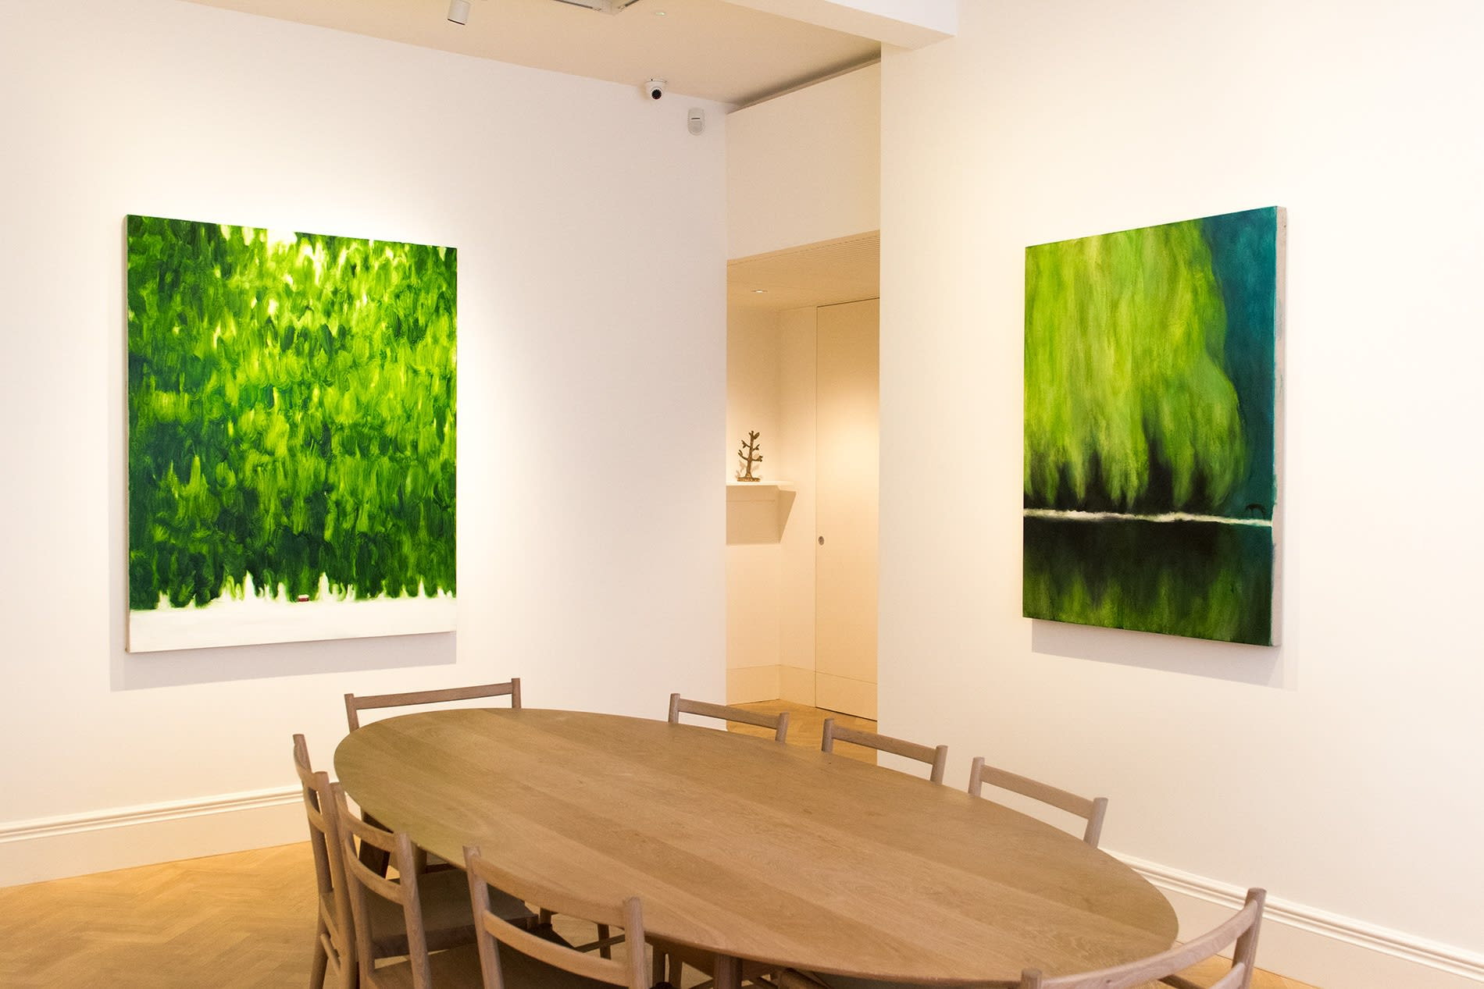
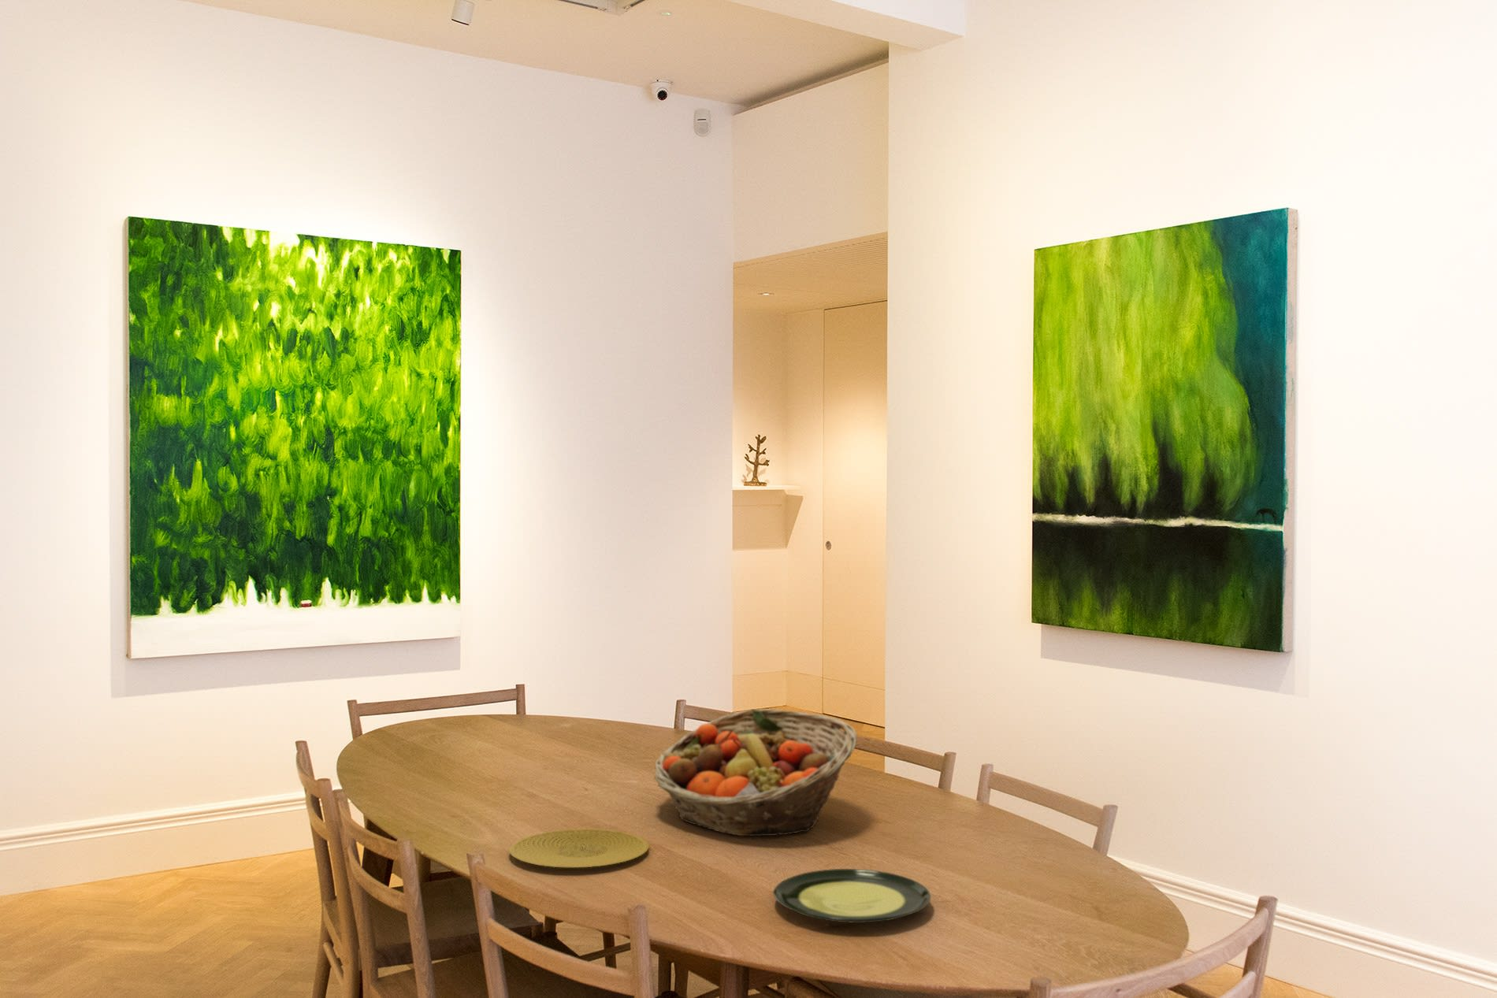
+ plate (852, 898)
+ fruit basket (754, 769)
+ plate (579, 849)
